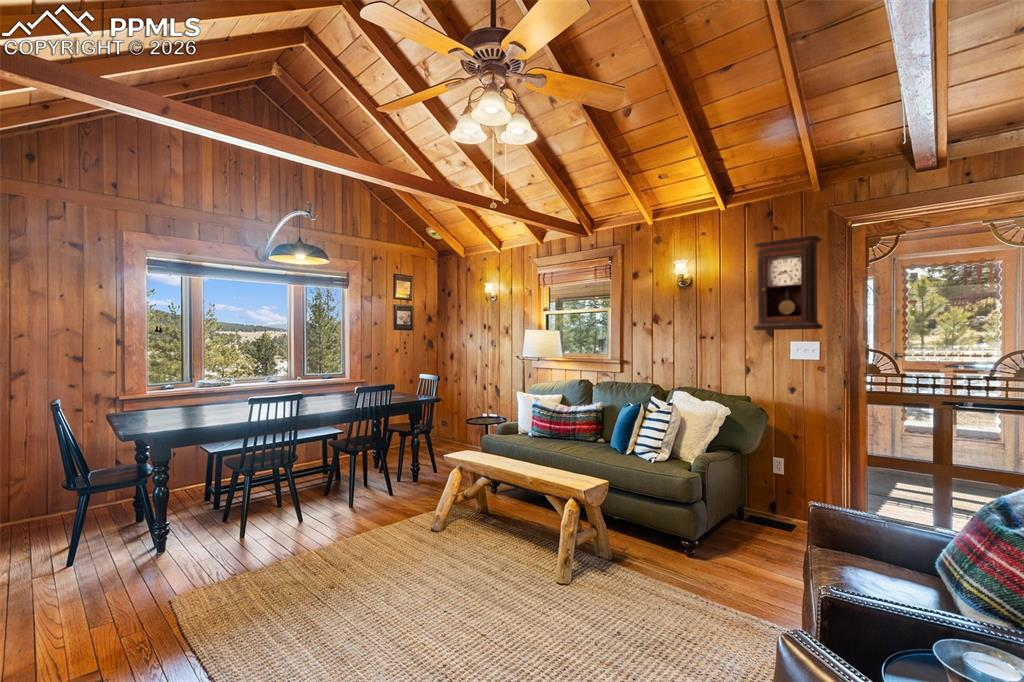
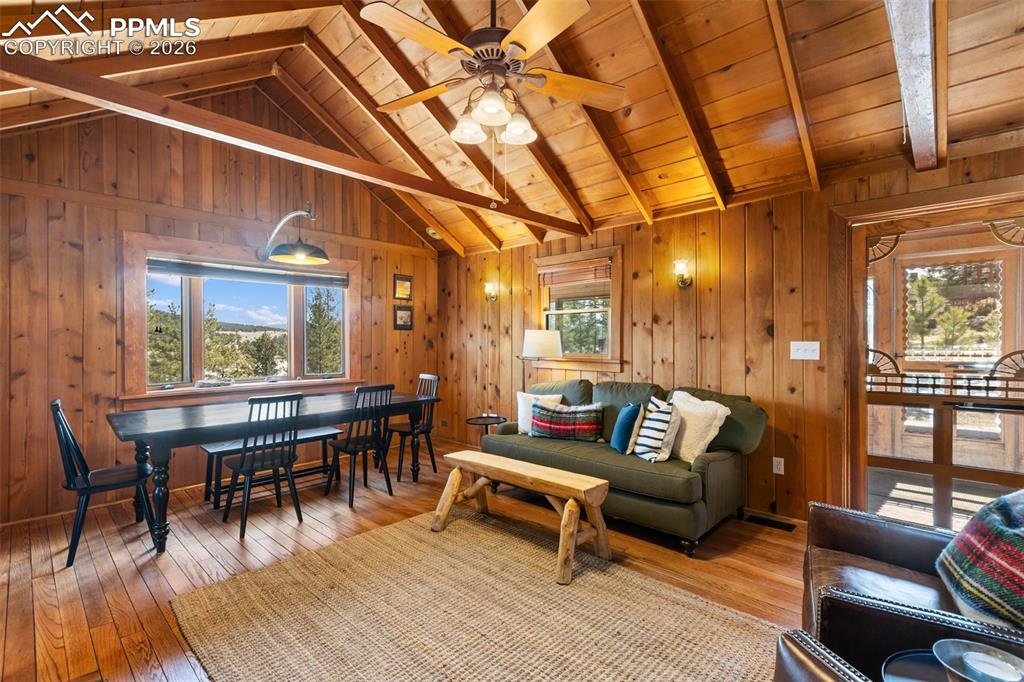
- pendulum clock (785, 285)
